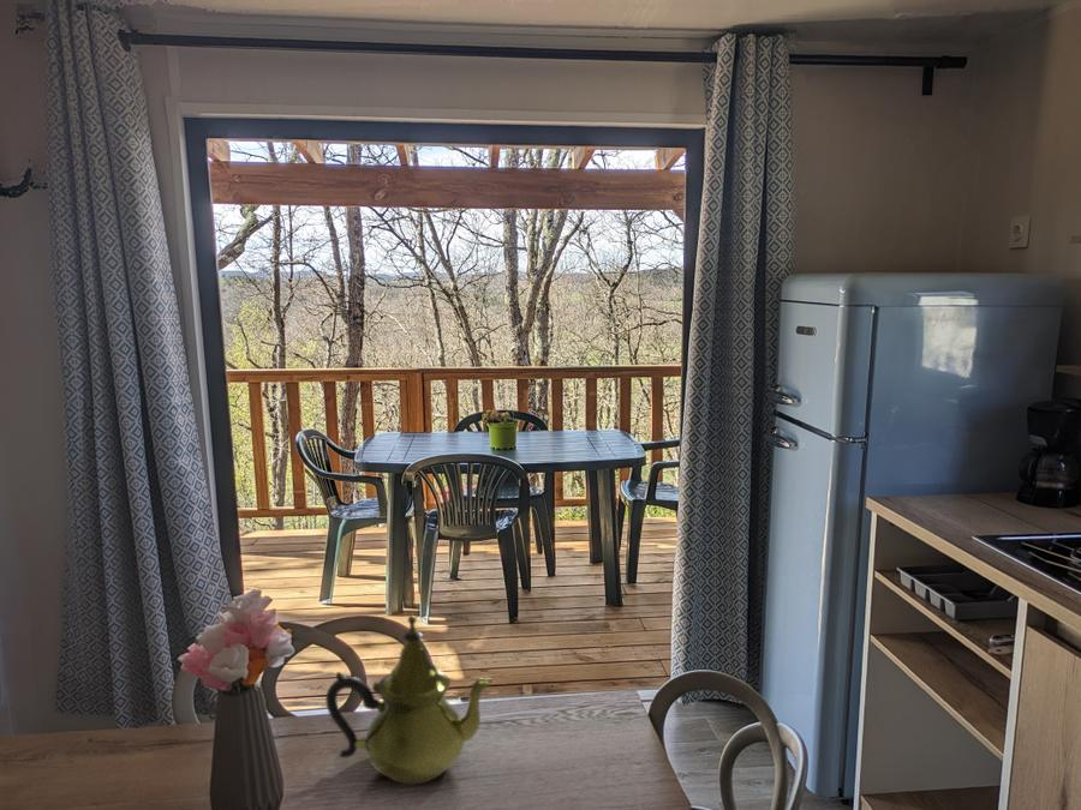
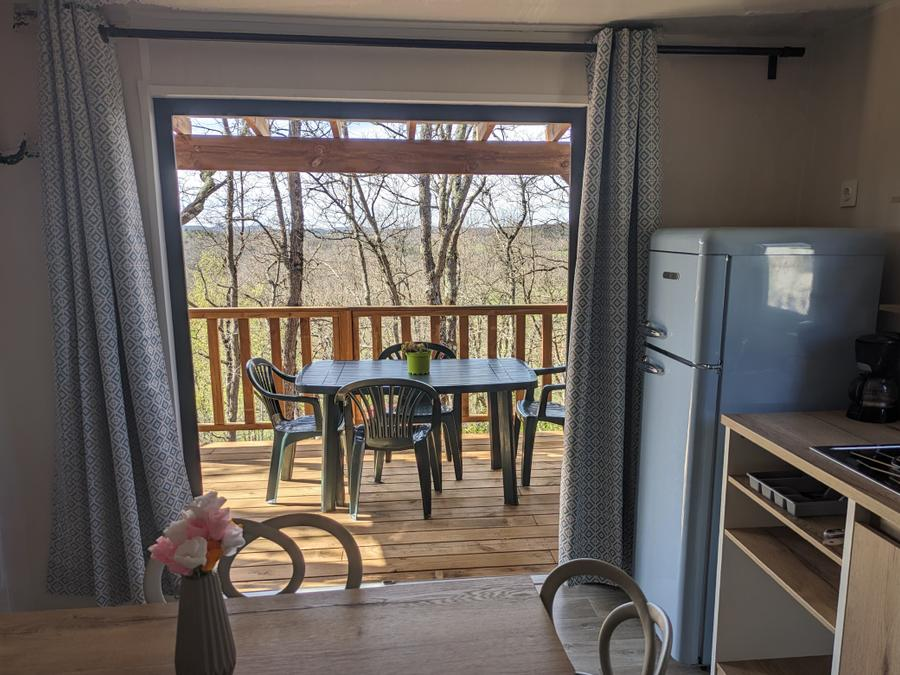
- teapot (410, 691)
